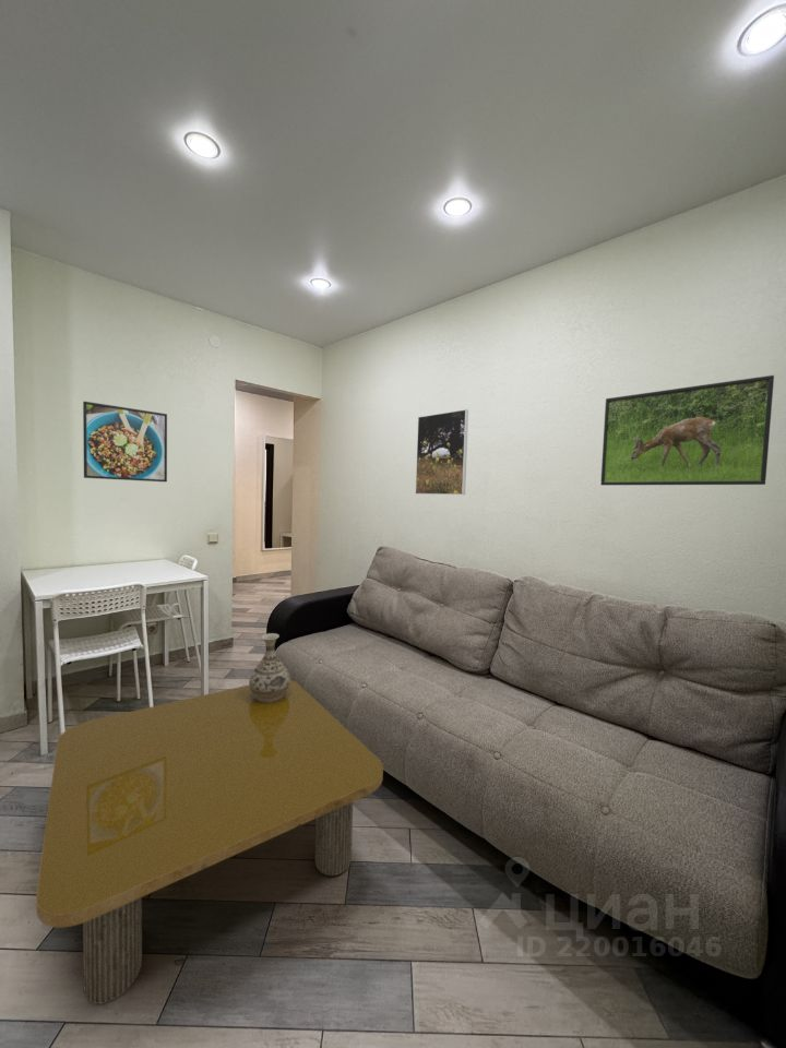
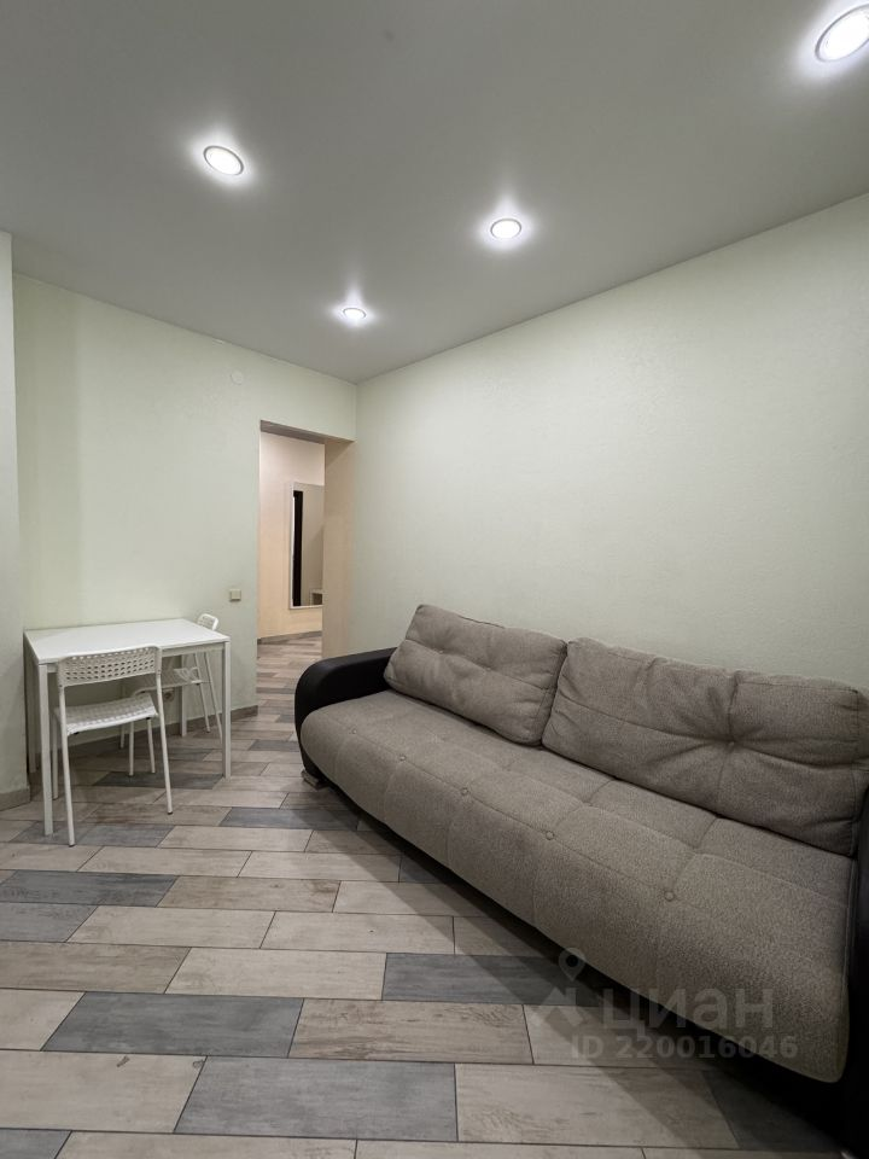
- vase (270, 665)
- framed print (677, 437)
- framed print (440, 454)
- coffee table (214, 795)
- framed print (127, 443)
